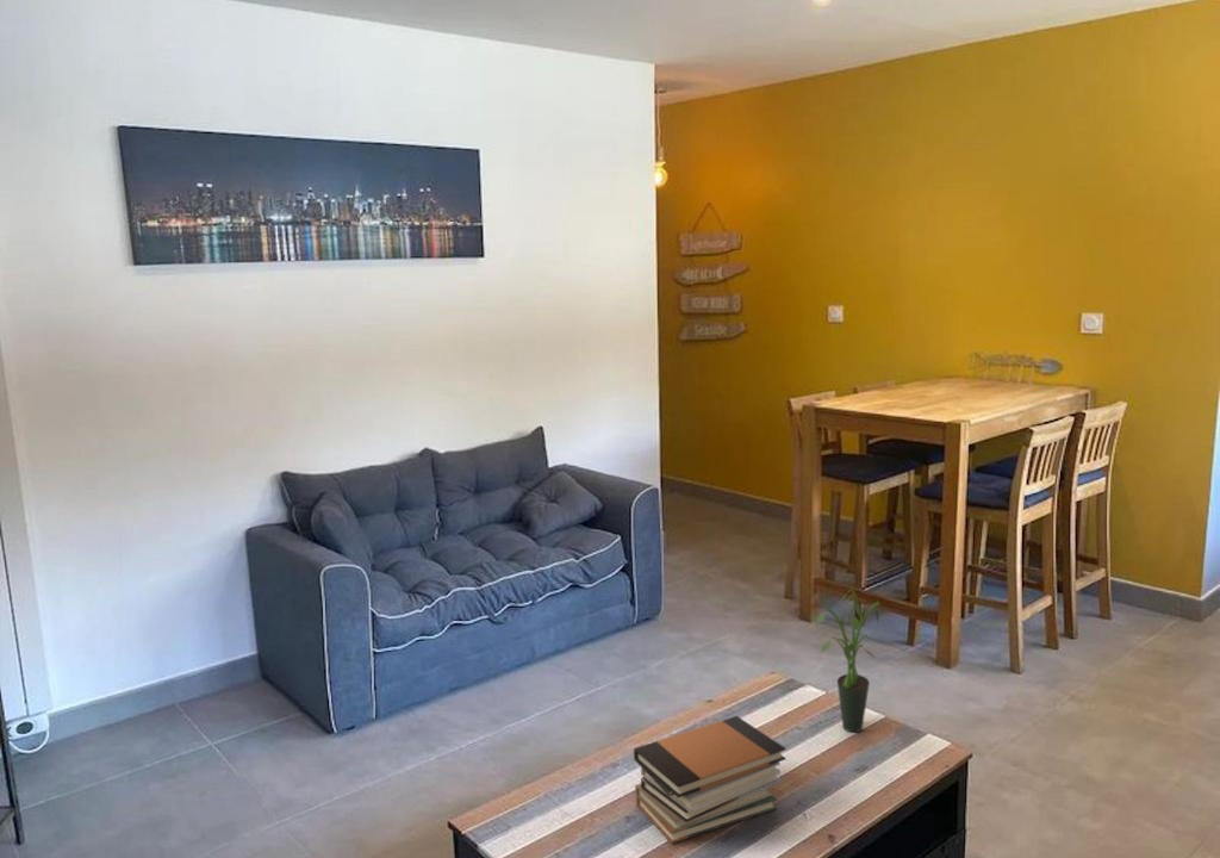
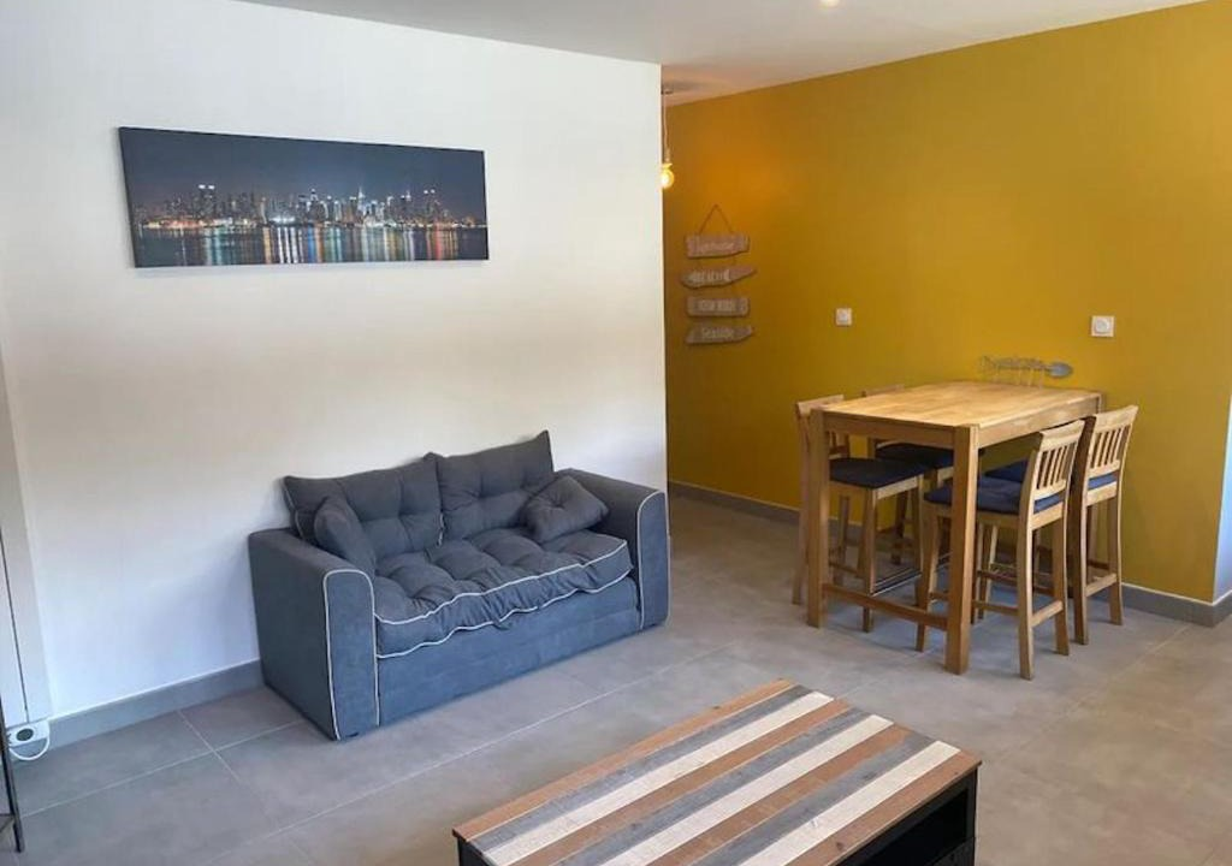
- book stack (709, 777)
- potted plant (848, 661)
